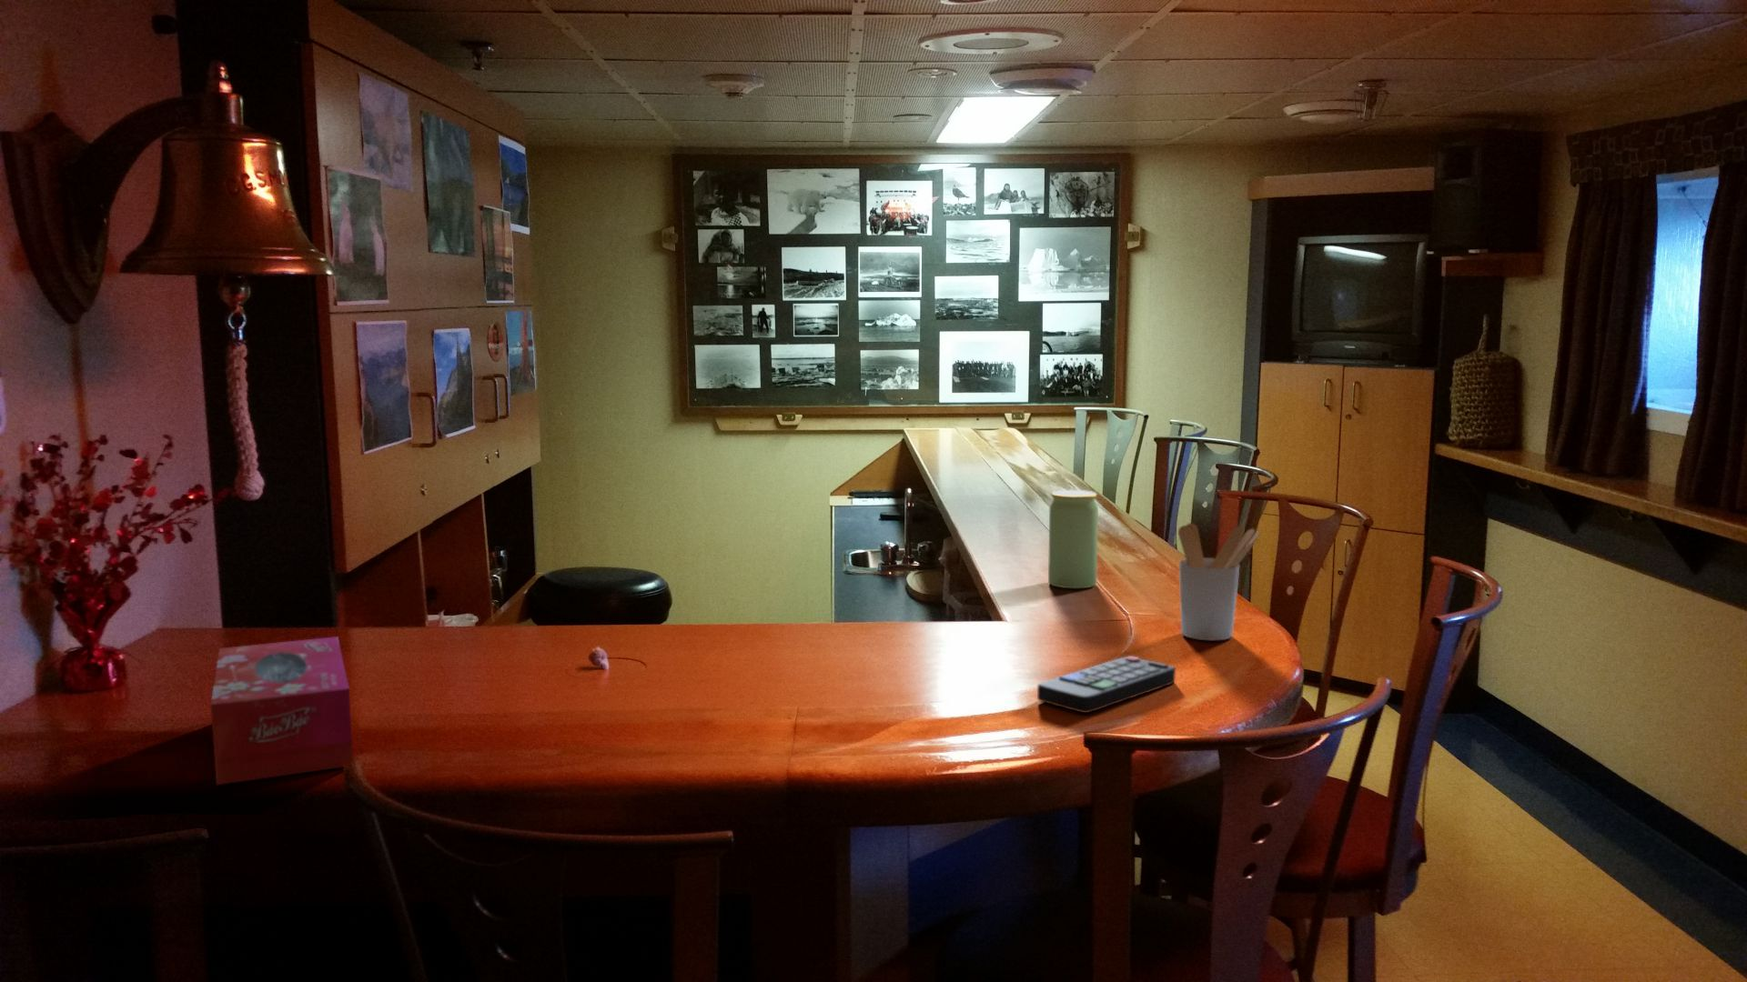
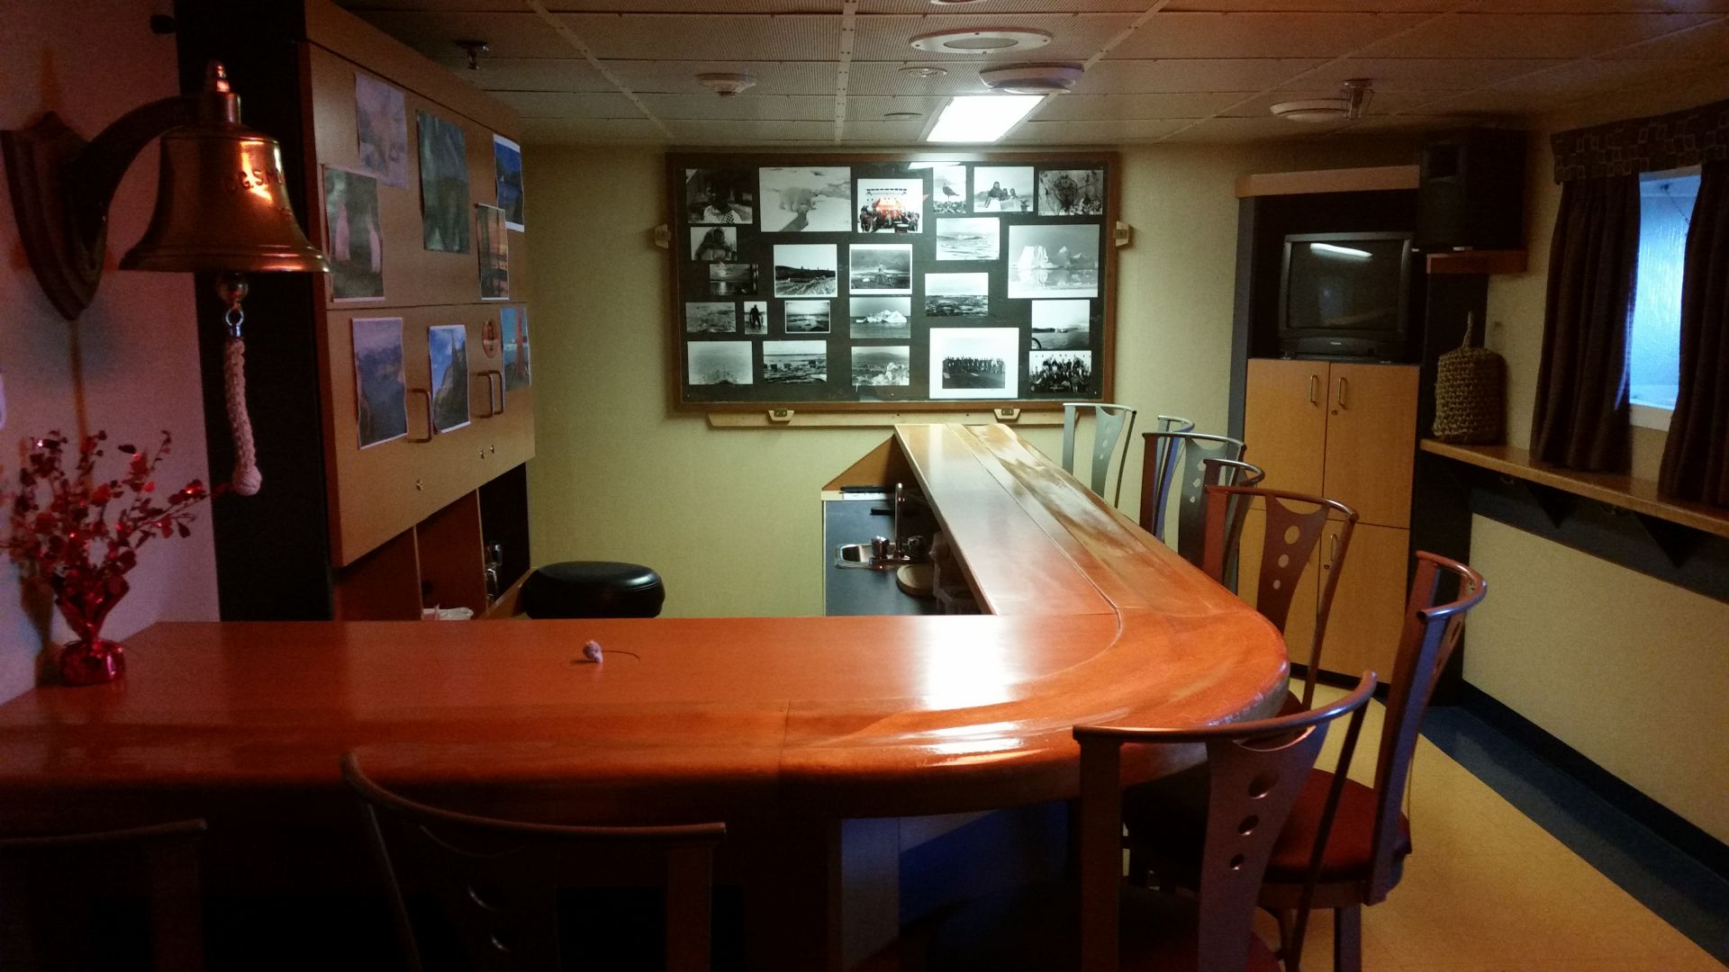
- tissue box (282, 704)
- remote control (1107, 682)
- jar (1073, 538)
- utensil holder (1219, 579)
